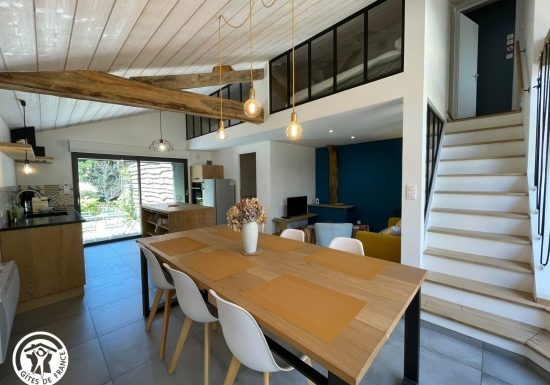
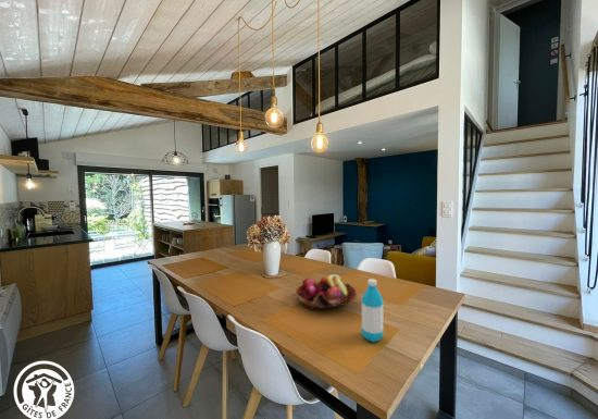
+ fruit basket (326, 289)
+ water bottle (372, 309)
